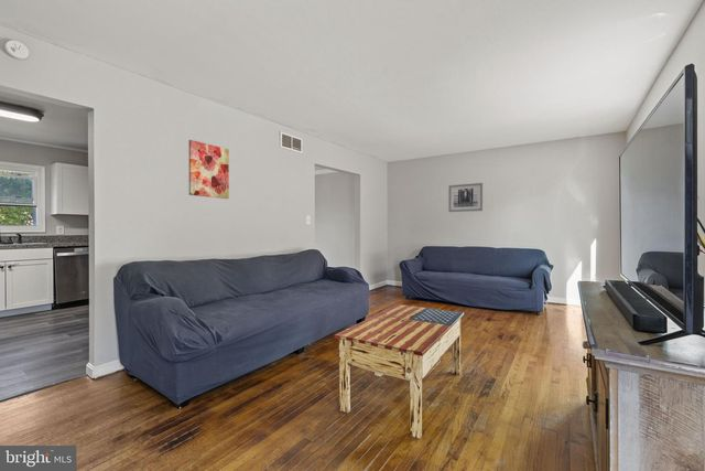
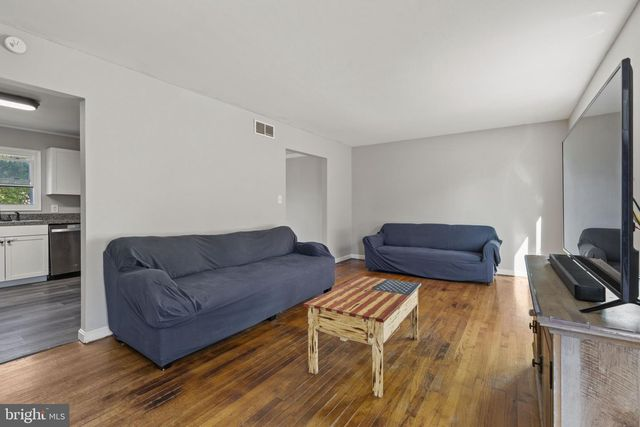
- wall art (209, 170)
- wall art (465, 197)
